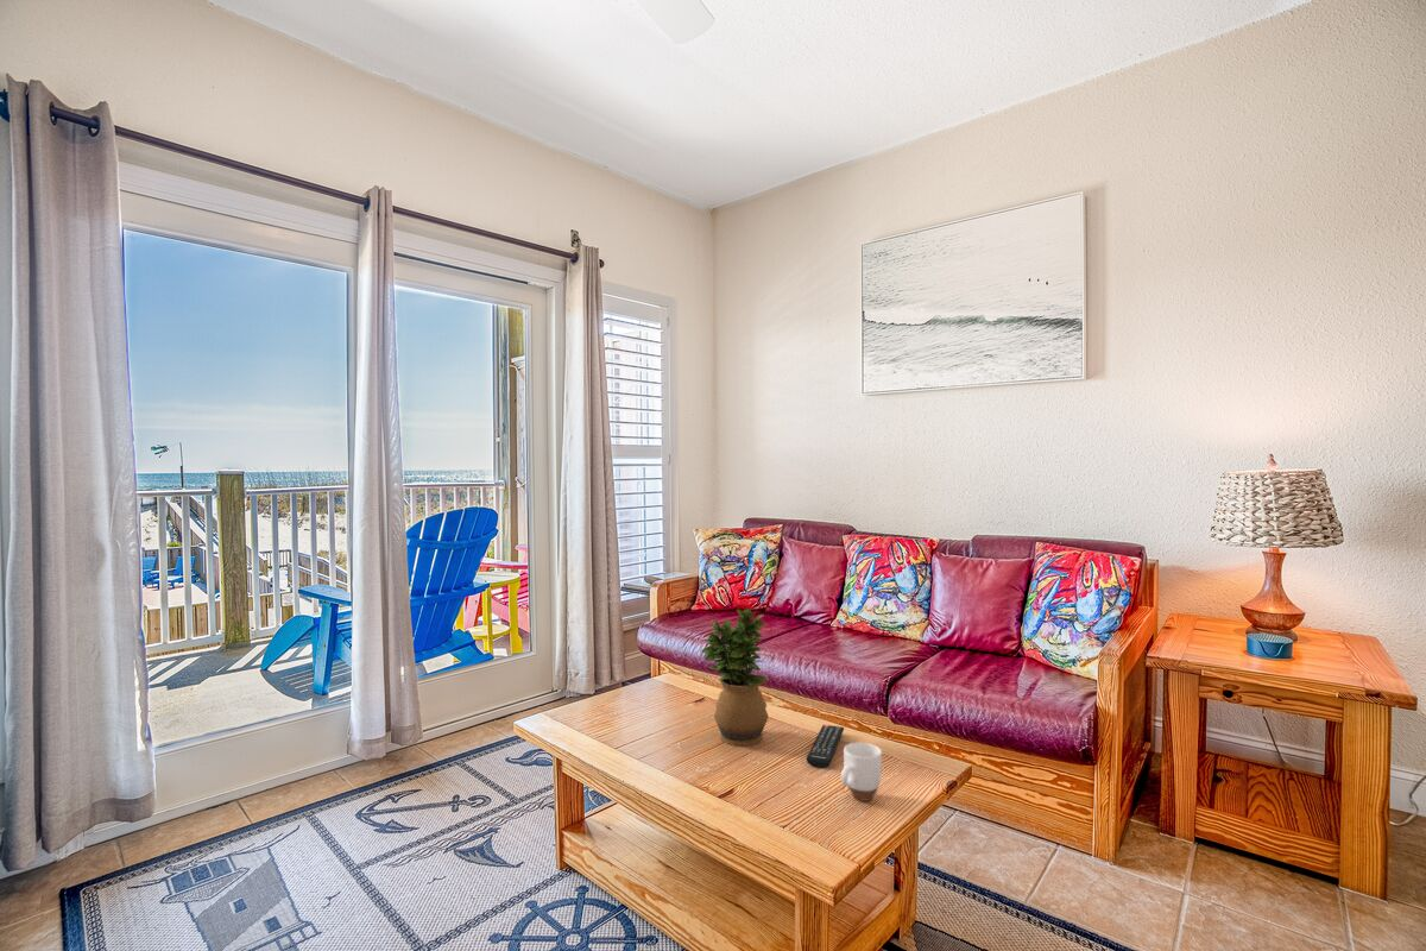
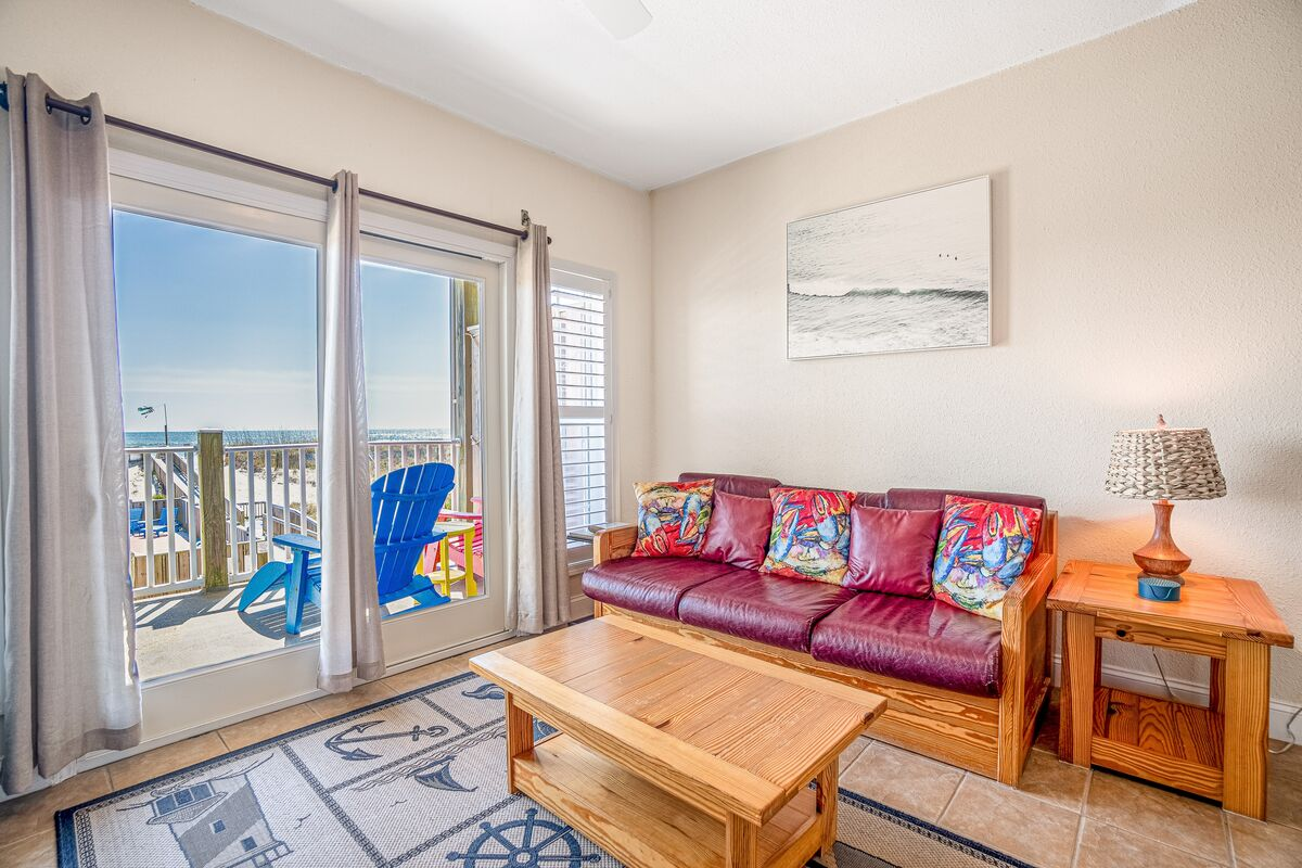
- remote control (826, 744)
- potted plant (734, 670)
- mug (858, 775)
